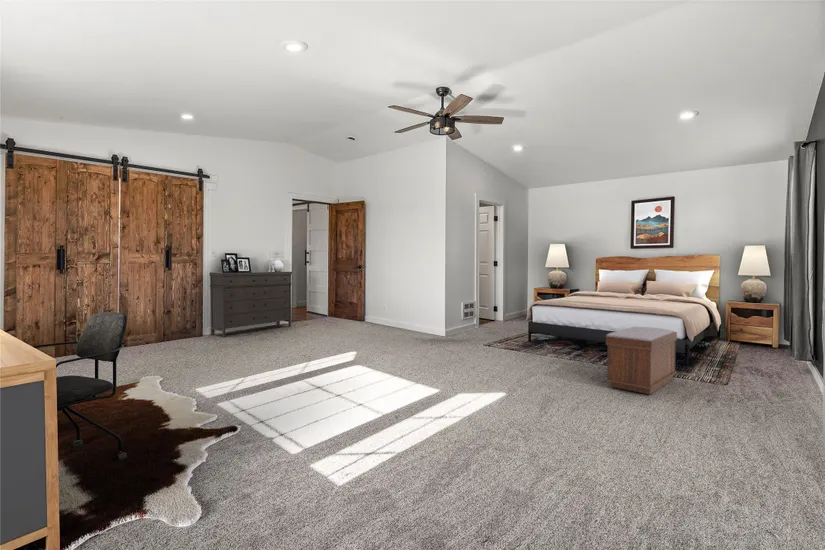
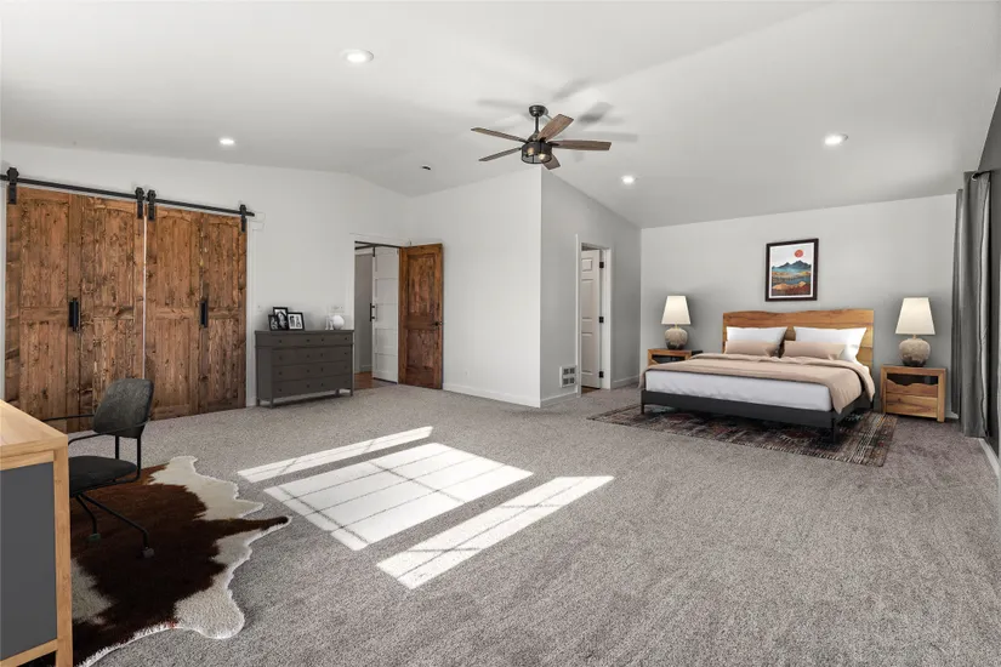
- bench (641, 356)
